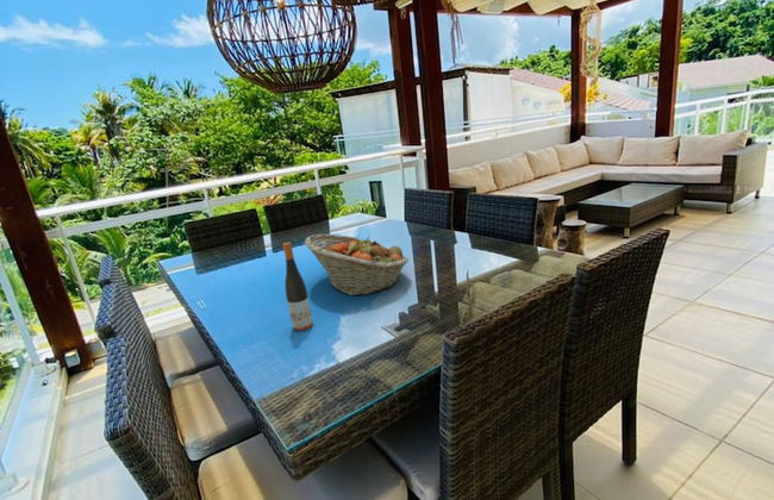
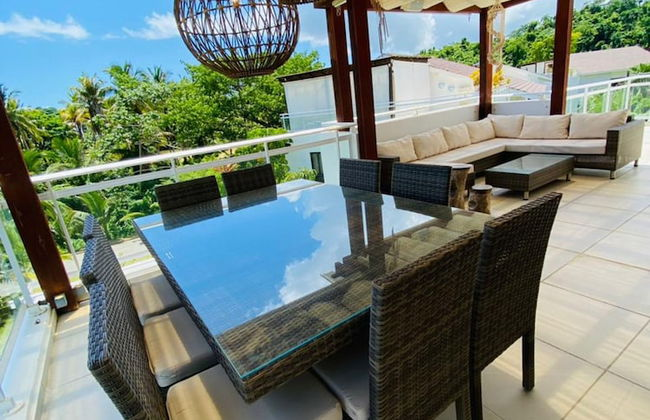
- fruit basket (356, 257)
- wine bottle (294, 286)
